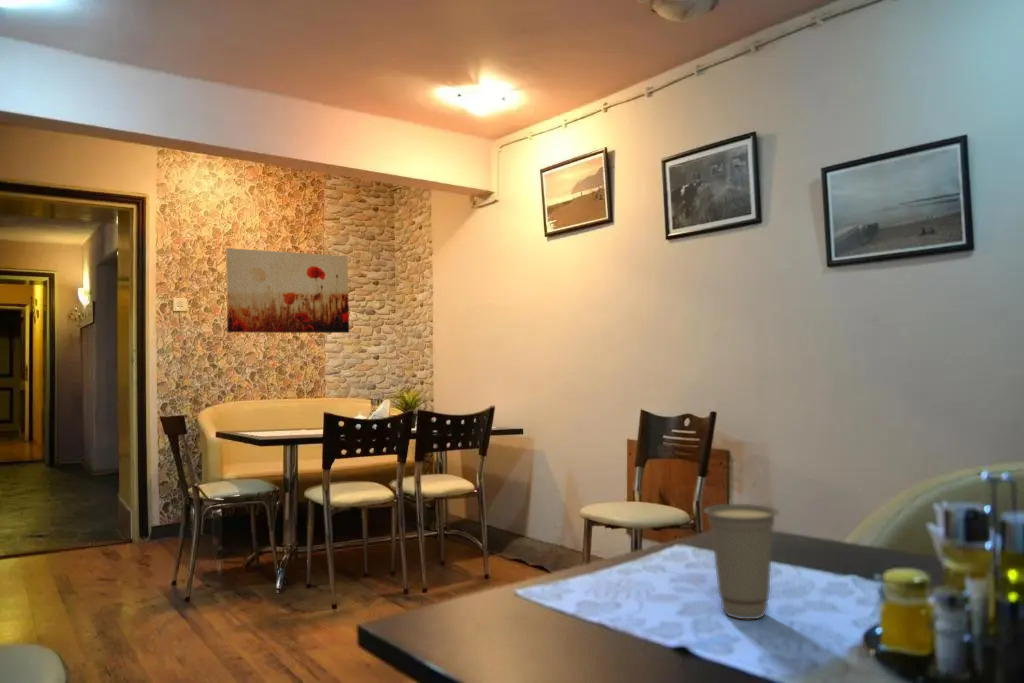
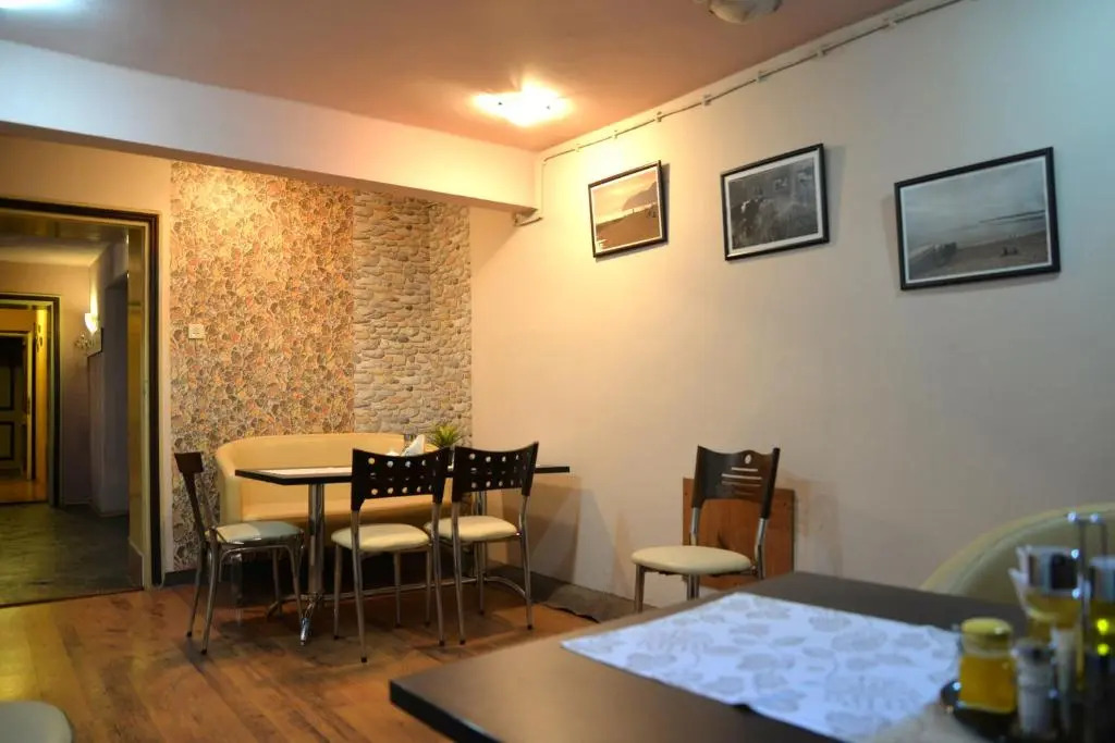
- wall art (290, 292)
- cup (742, 561)
